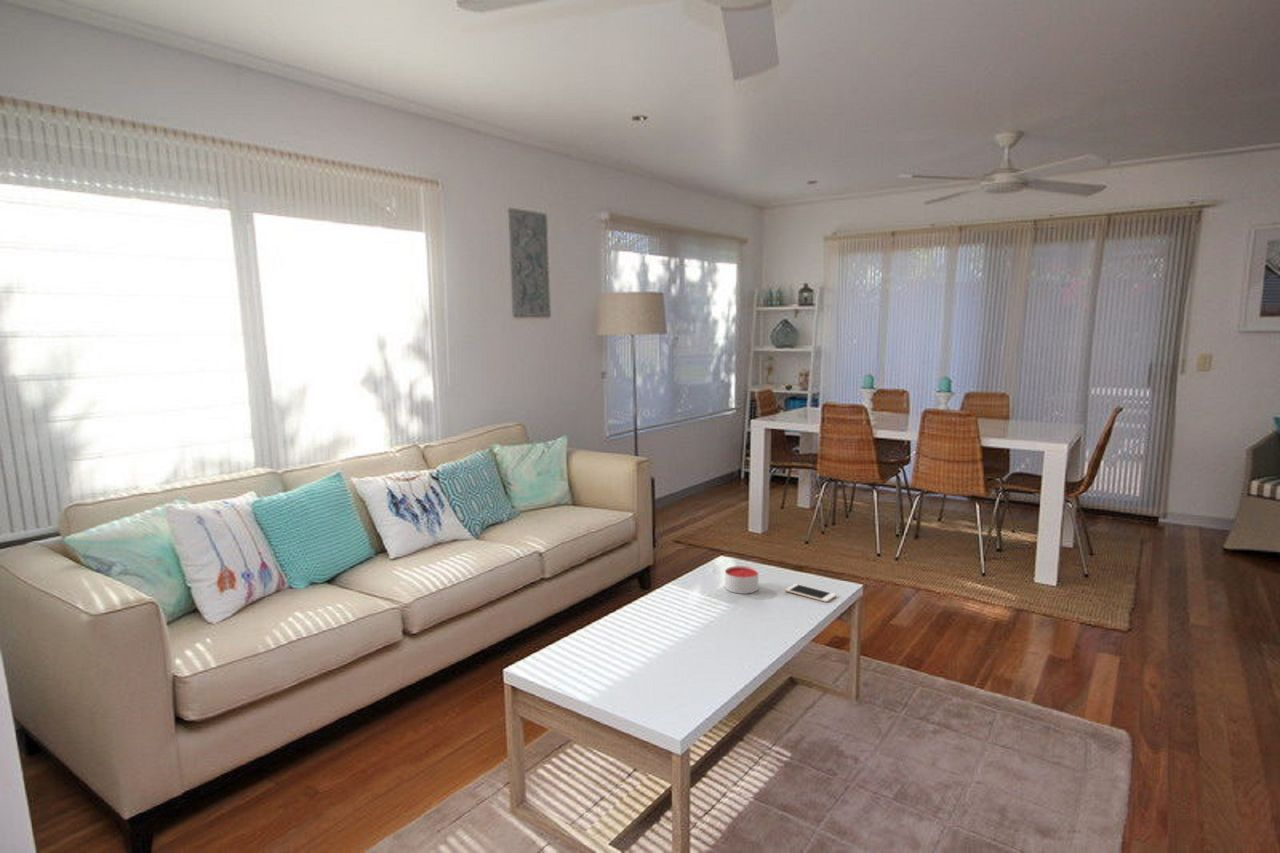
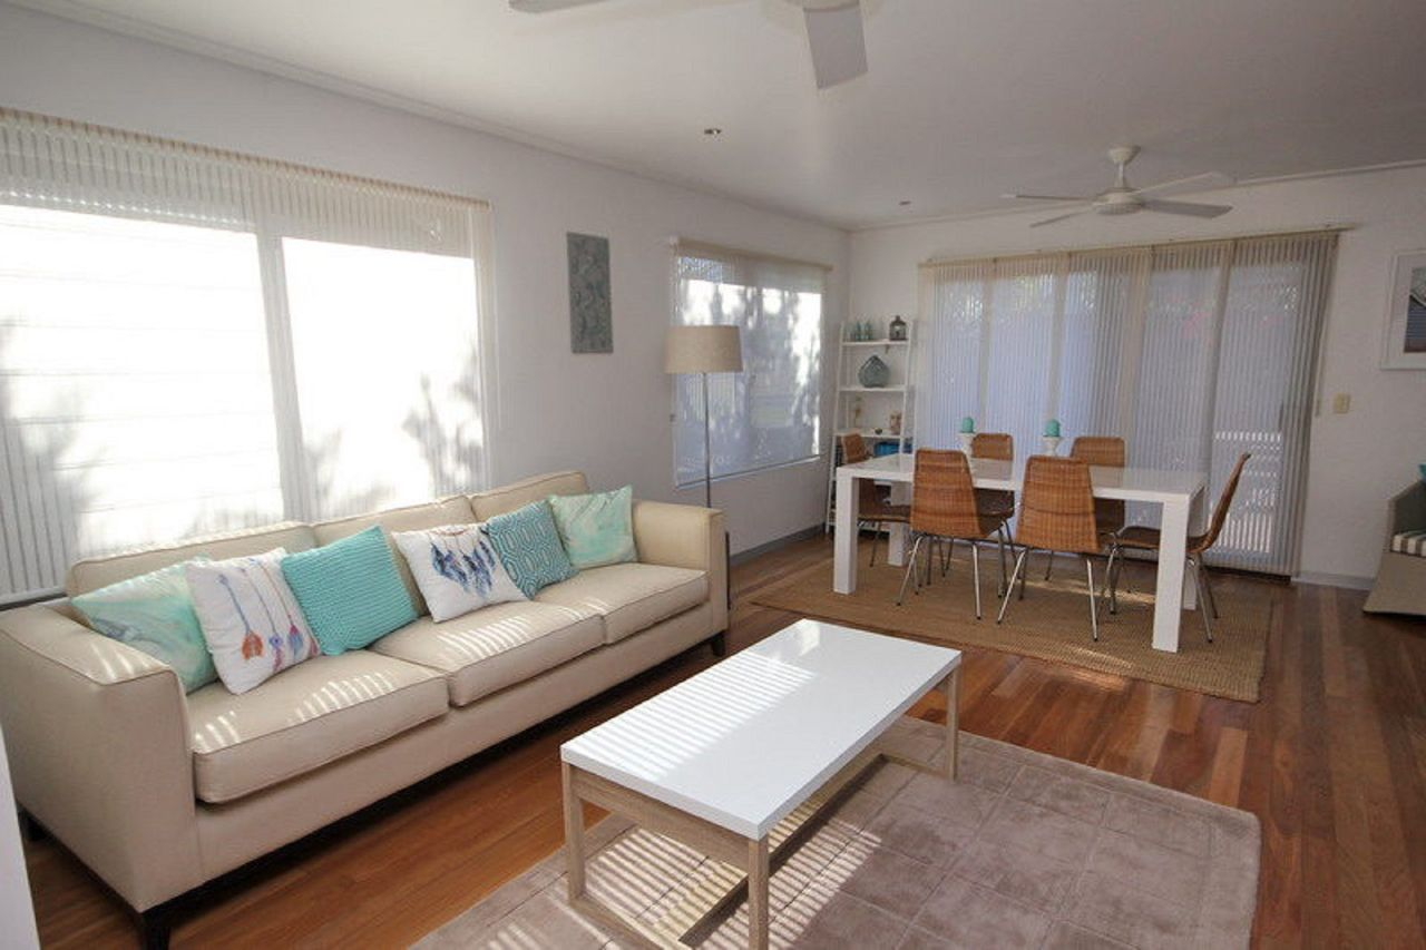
- cell phone (810, 592)
- candle (741, 579)
